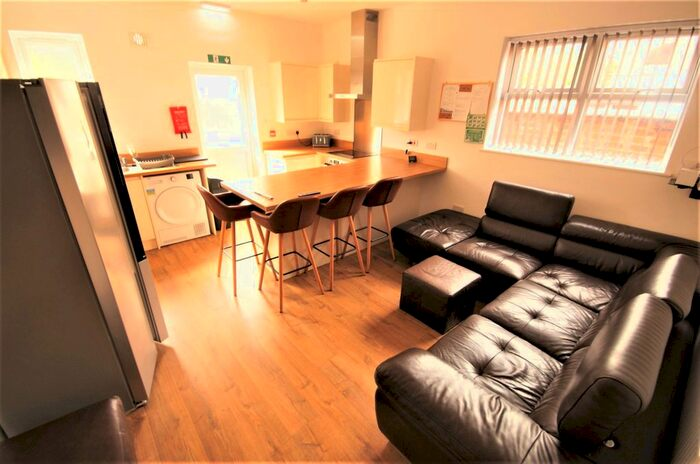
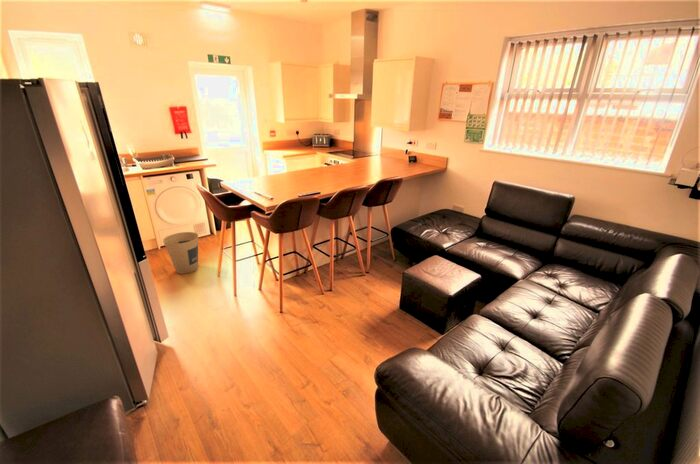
+ trash can (184, 253)
